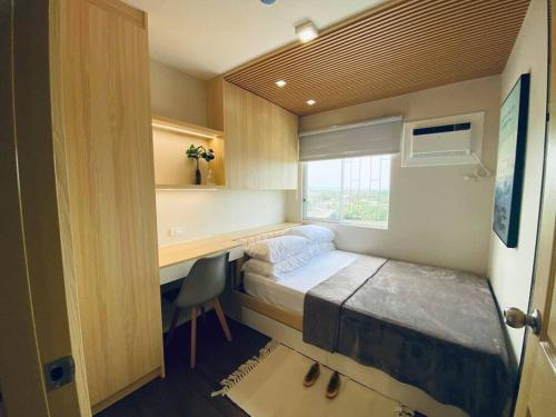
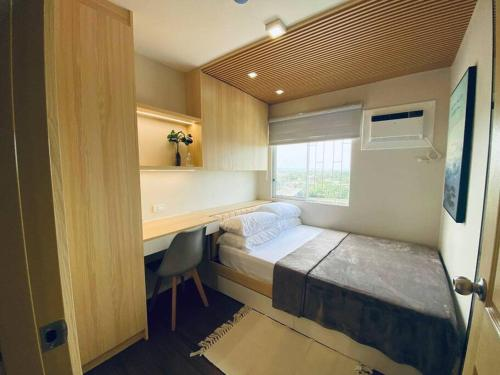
- shoes (318, 373)
